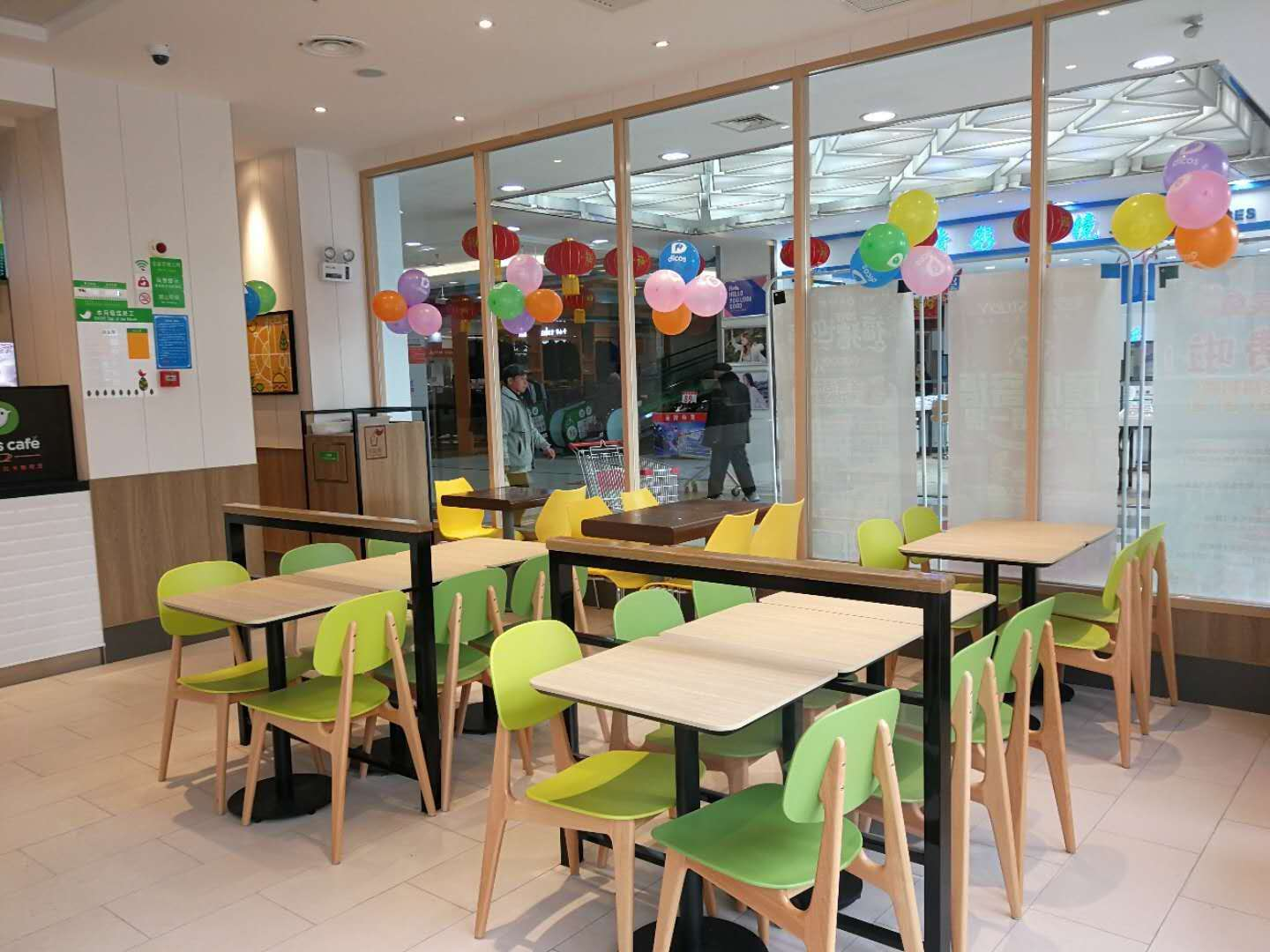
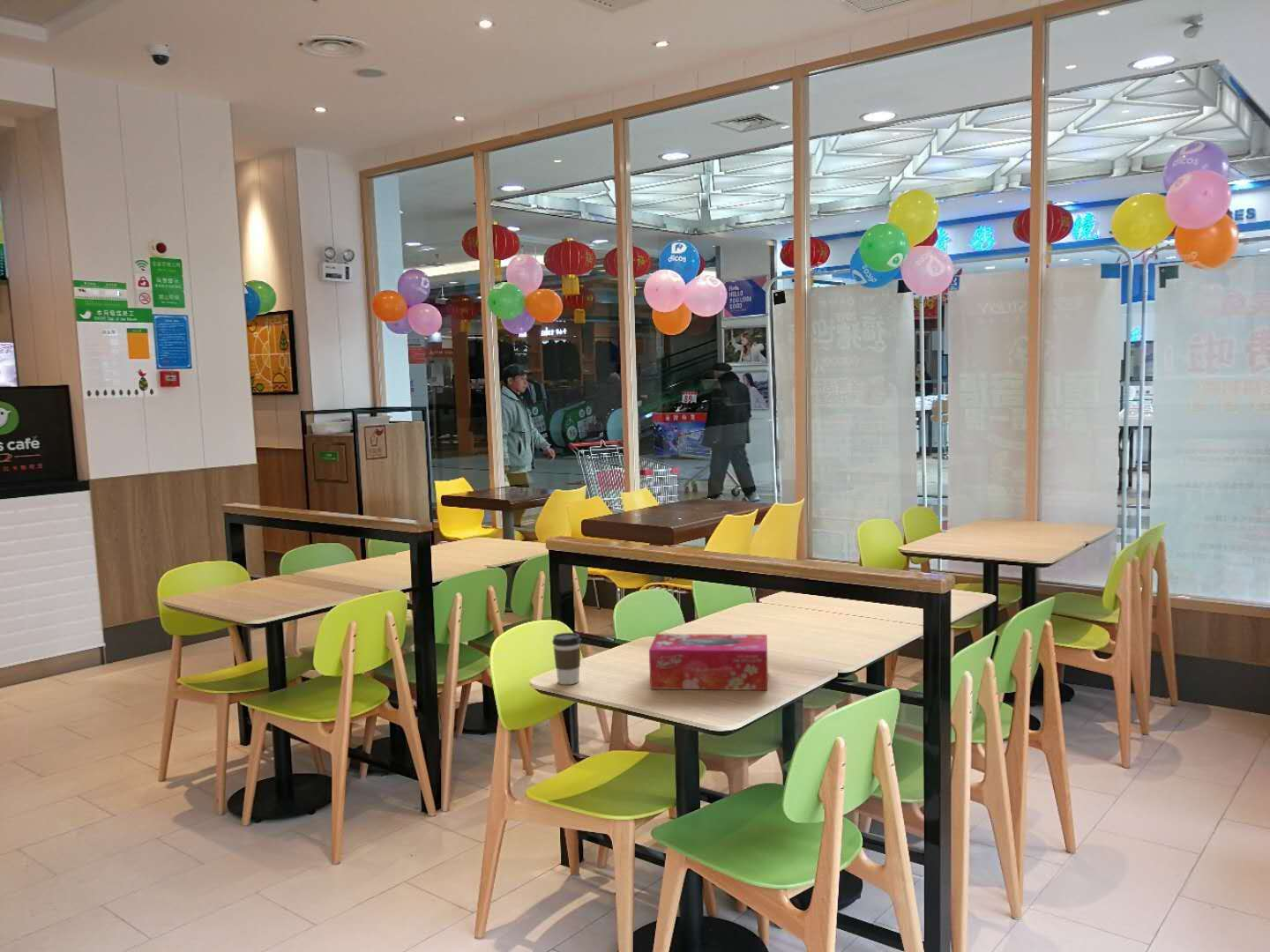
+ coffee cup (567, 658)
+ tissue box (709, 661)
